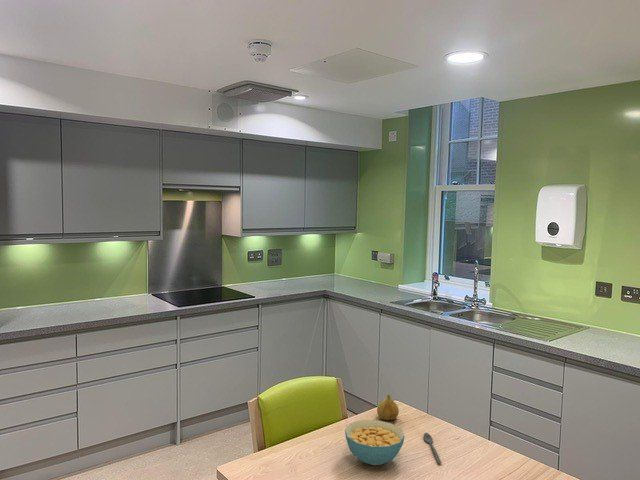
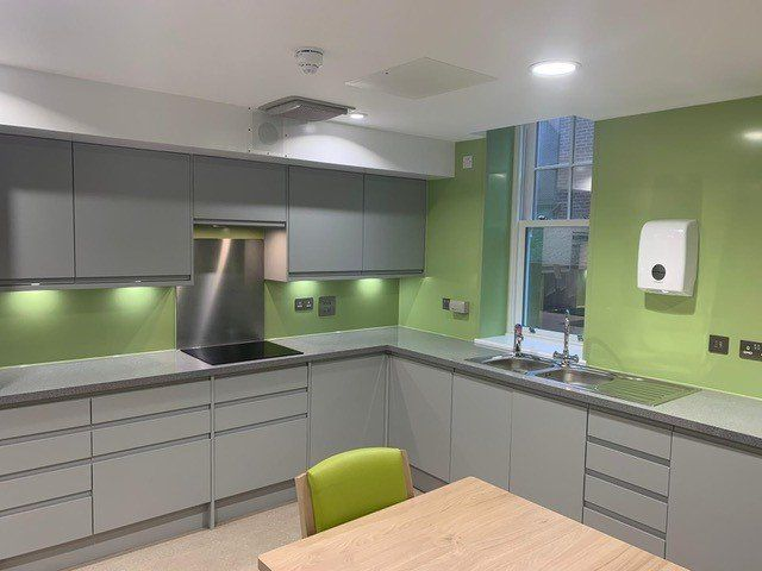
- spoon (432, 447)
- cereal bowl (373, 446)
- fruit (387, 406)
